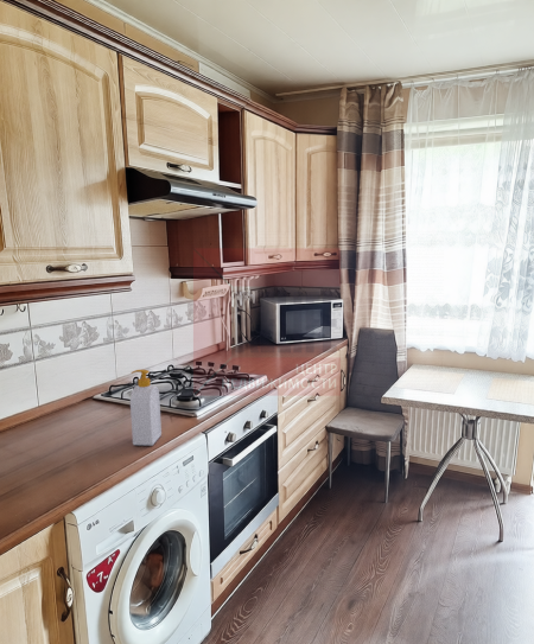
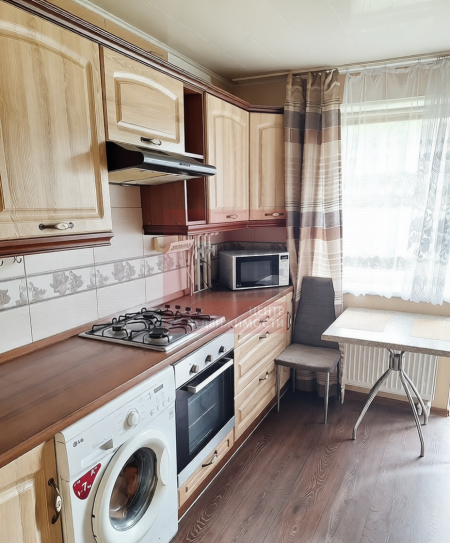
- soap bottle (144, 404)
